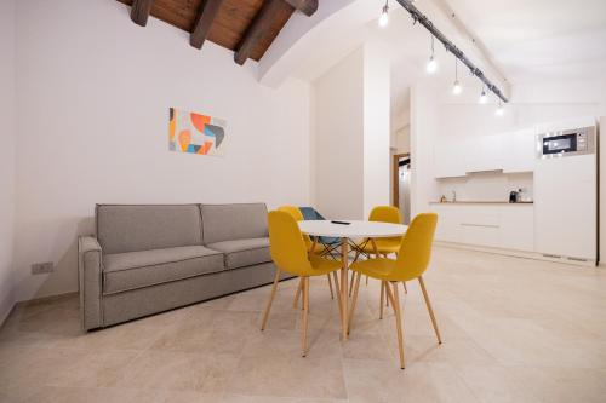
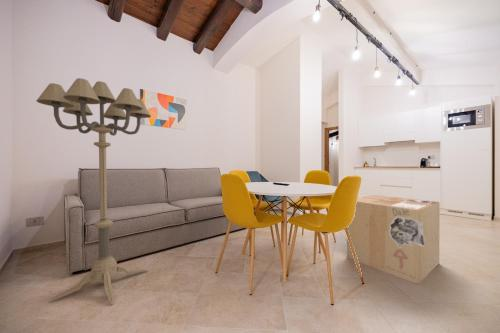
+ floor lamp (103, 184)
+ cardboard box (391, 230)
